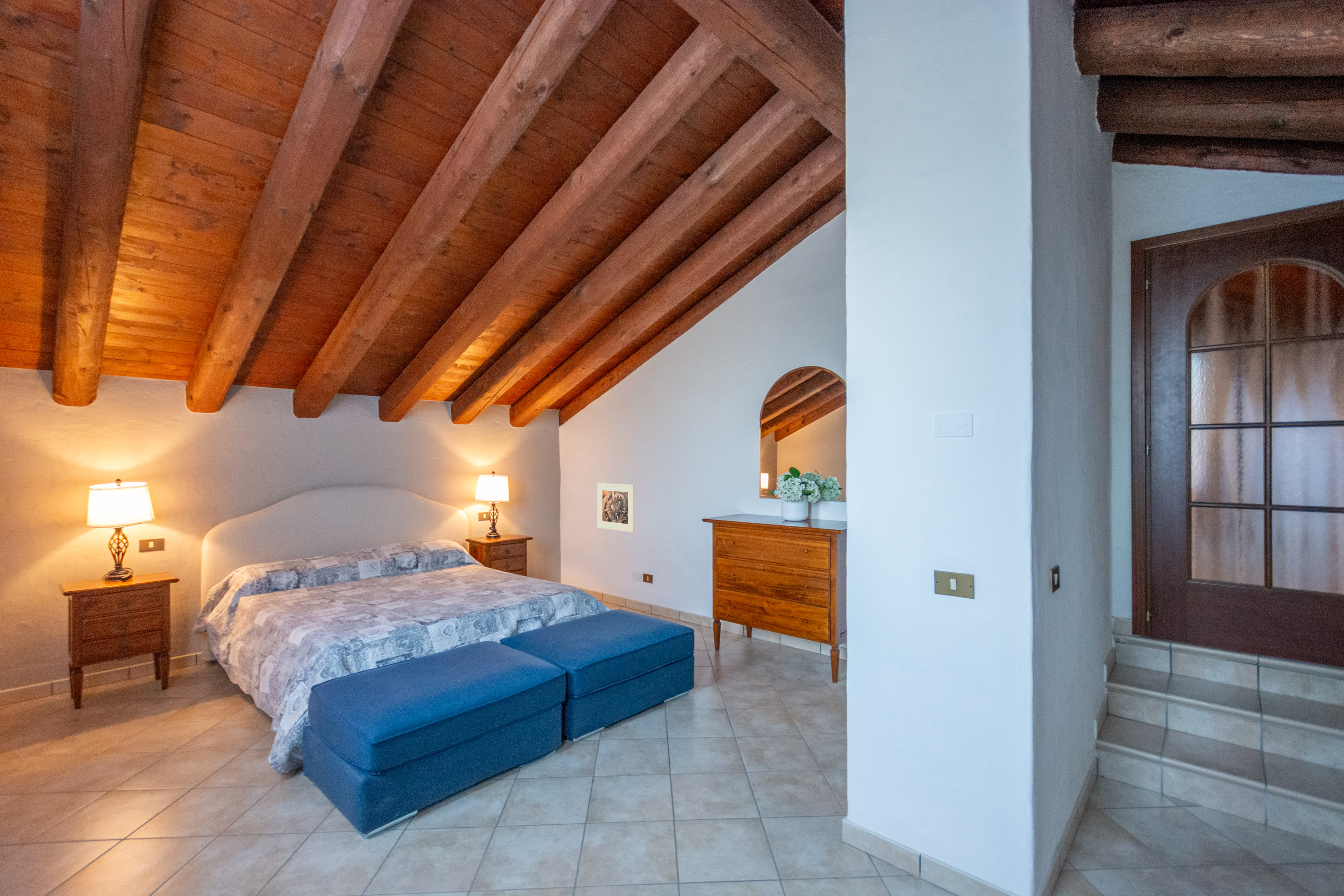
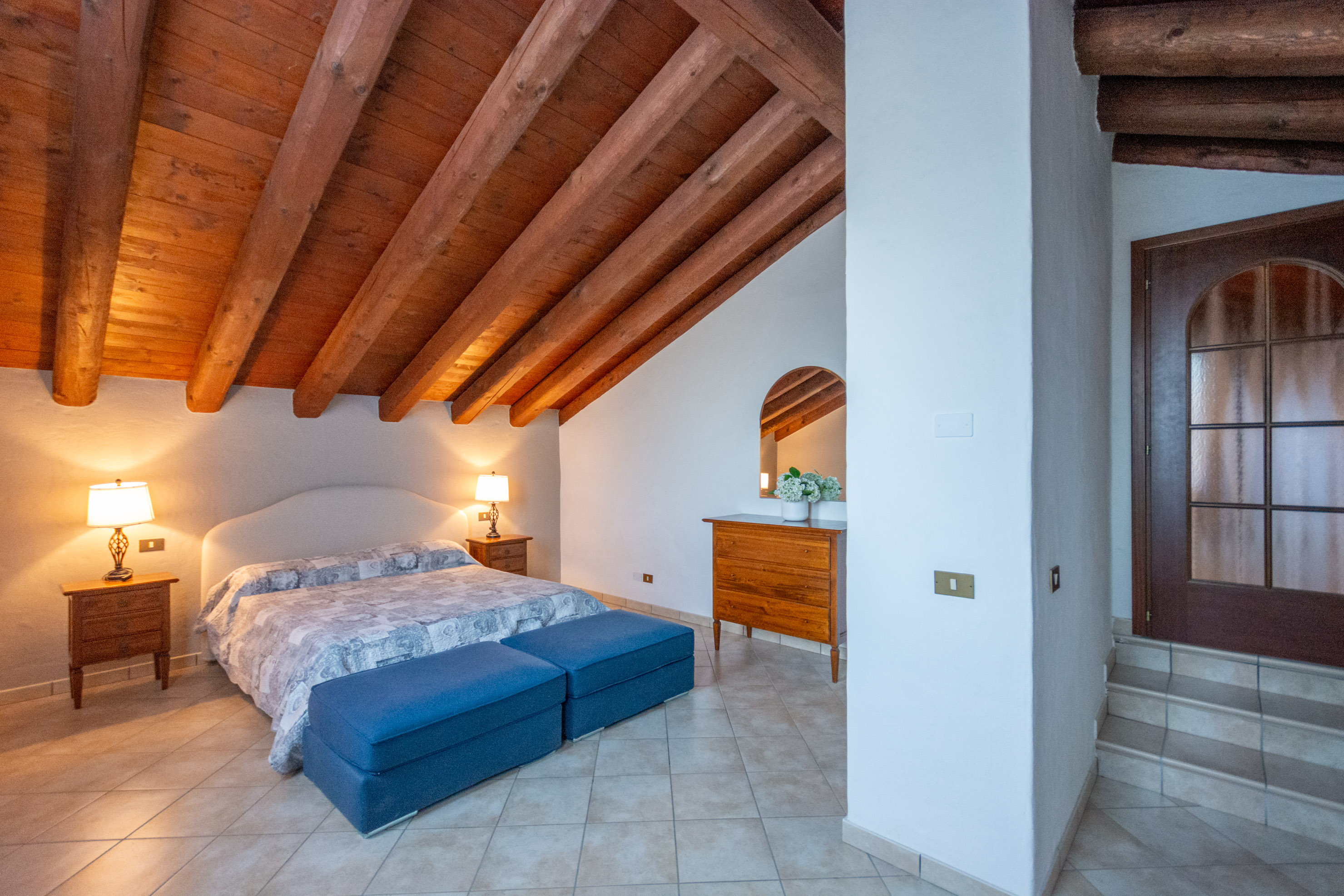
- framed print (615, 507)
